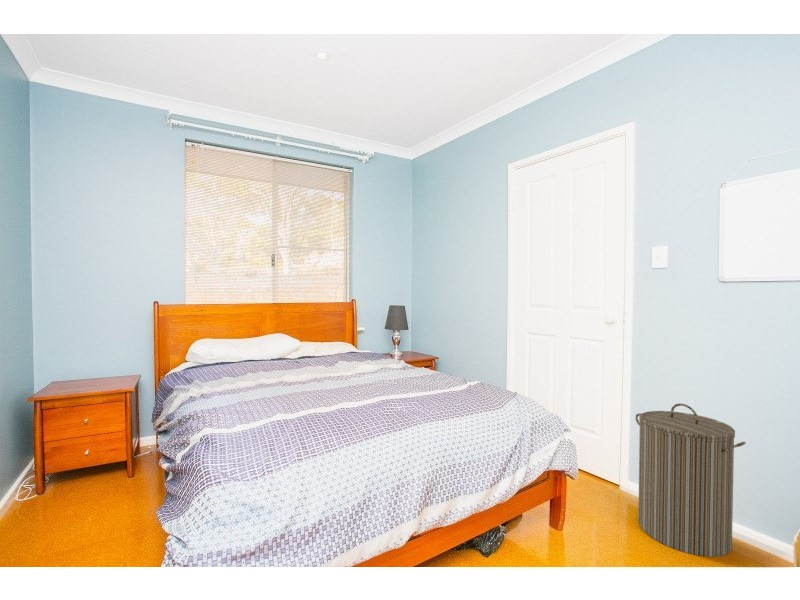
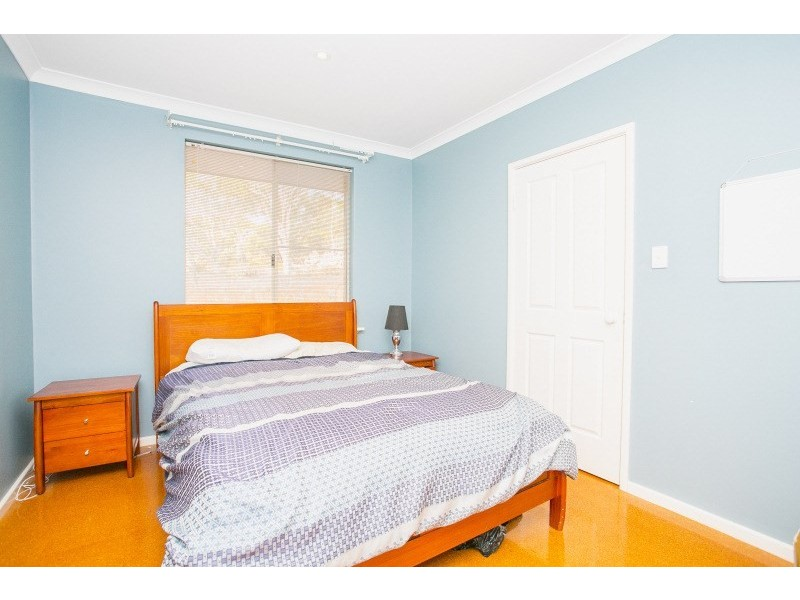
- laundry hamper (683, 468)
